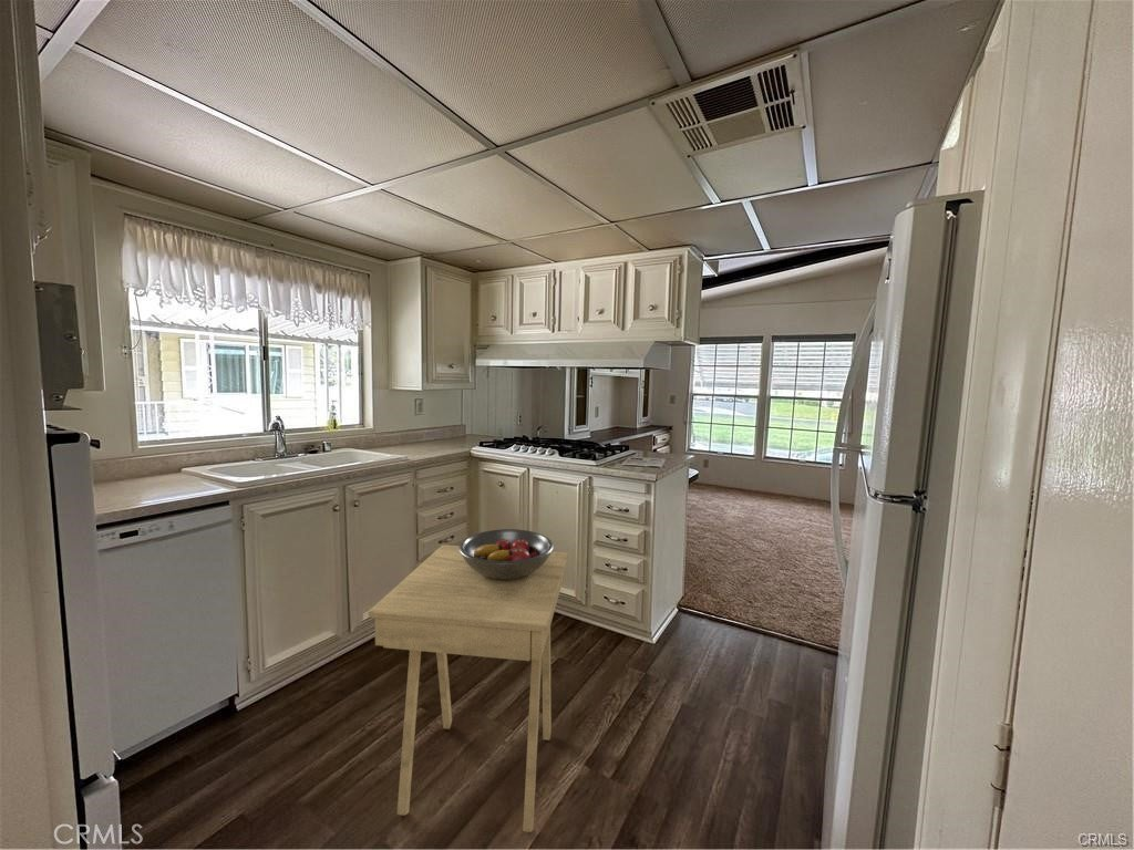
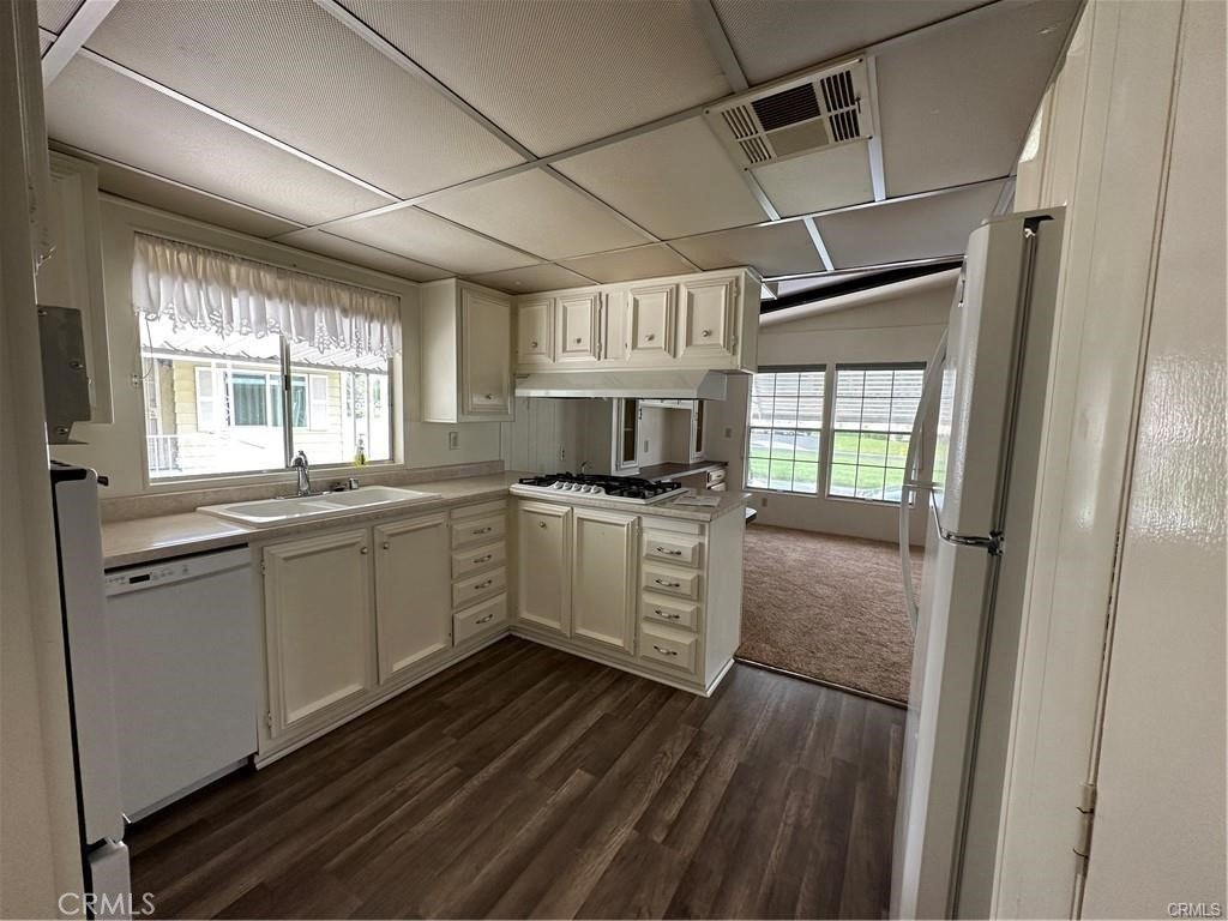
- side table (485, 656)
- fruit bowl (506, 552)
